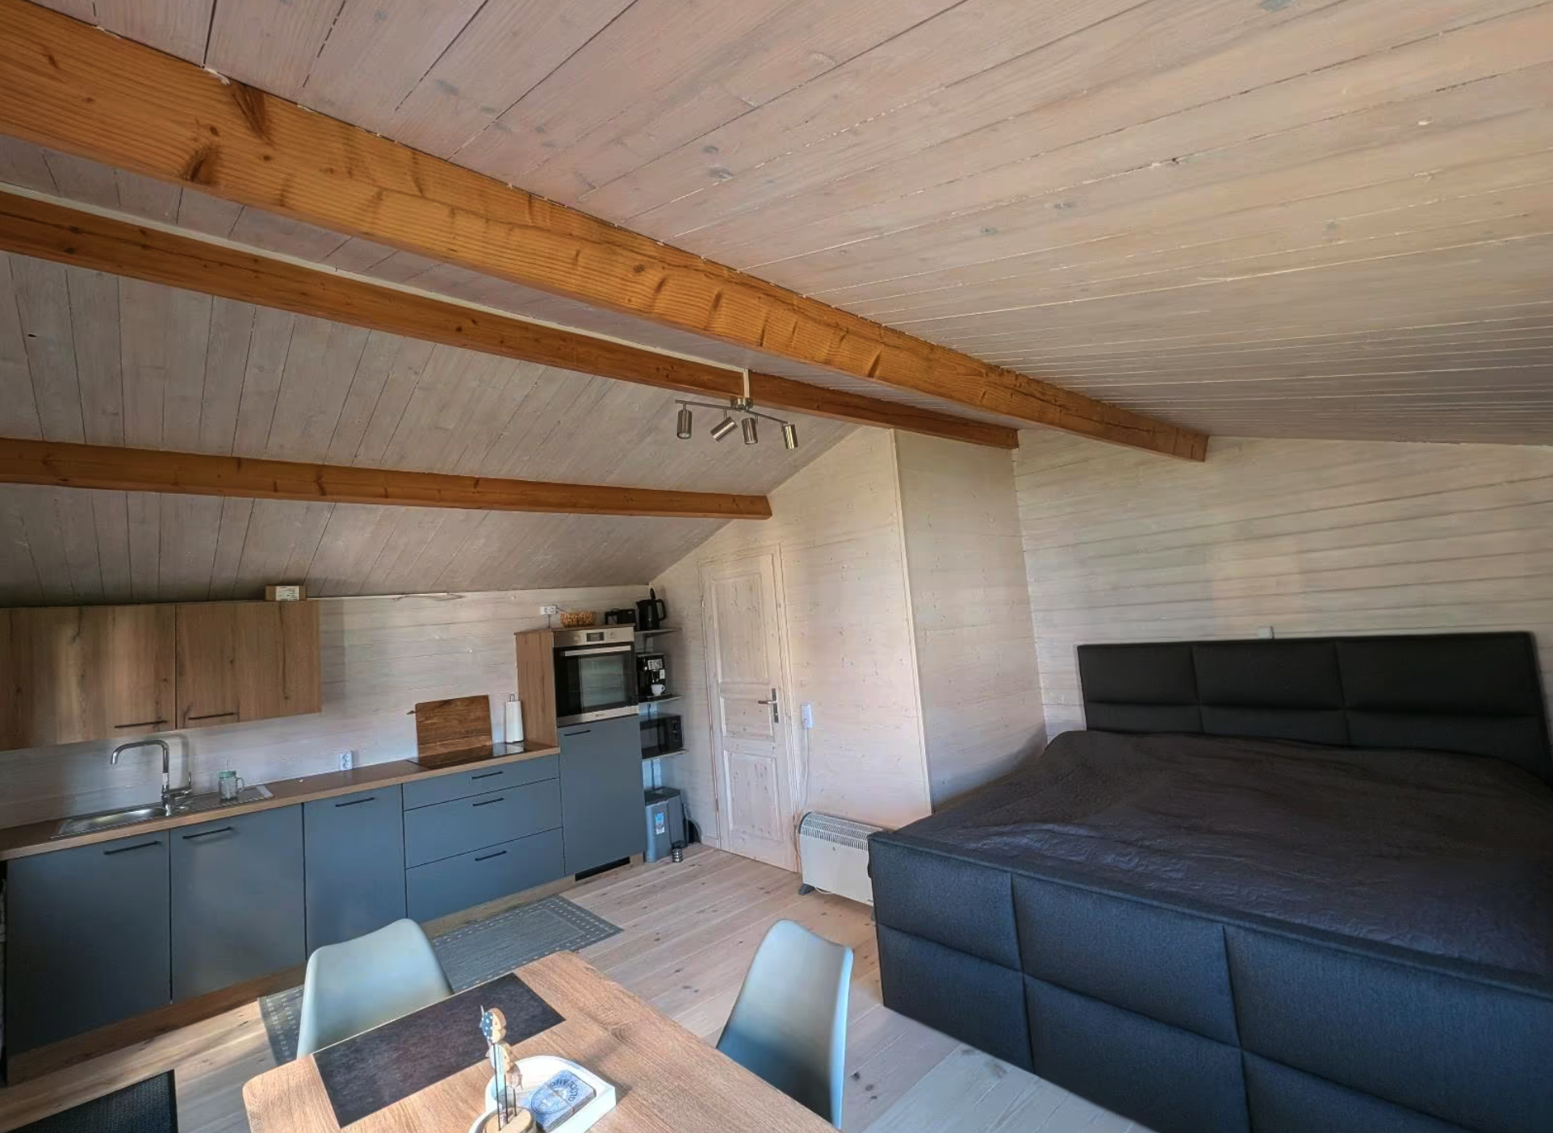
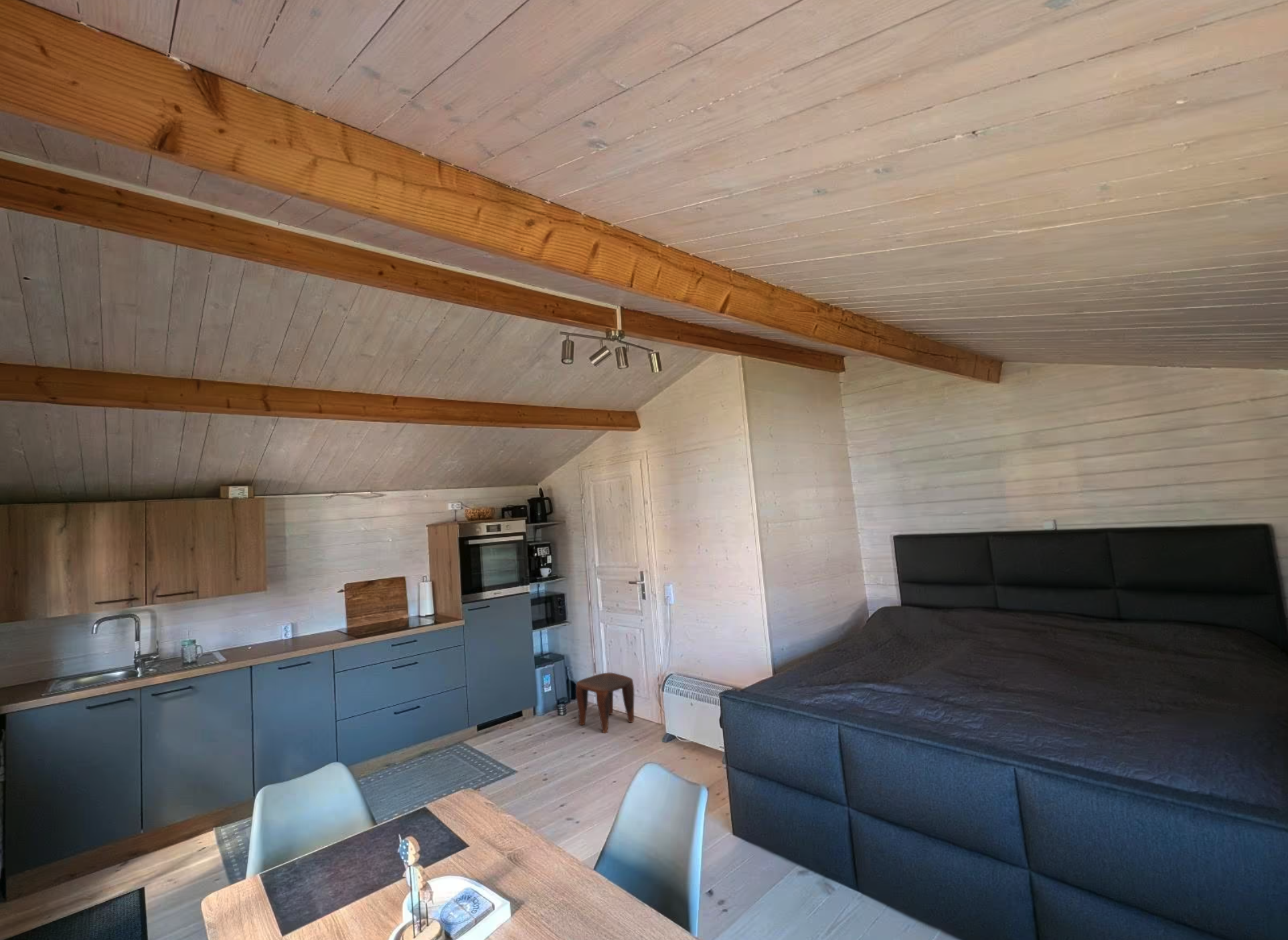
+ stool (605, 701)
